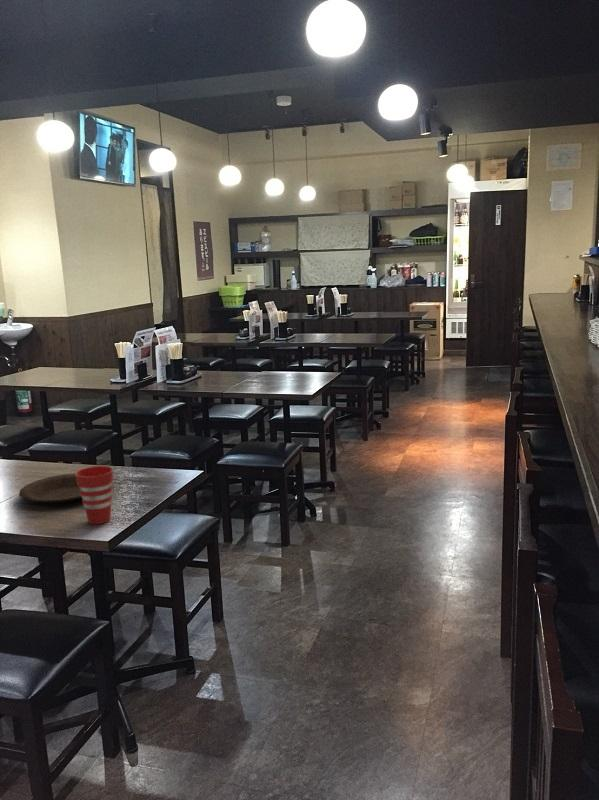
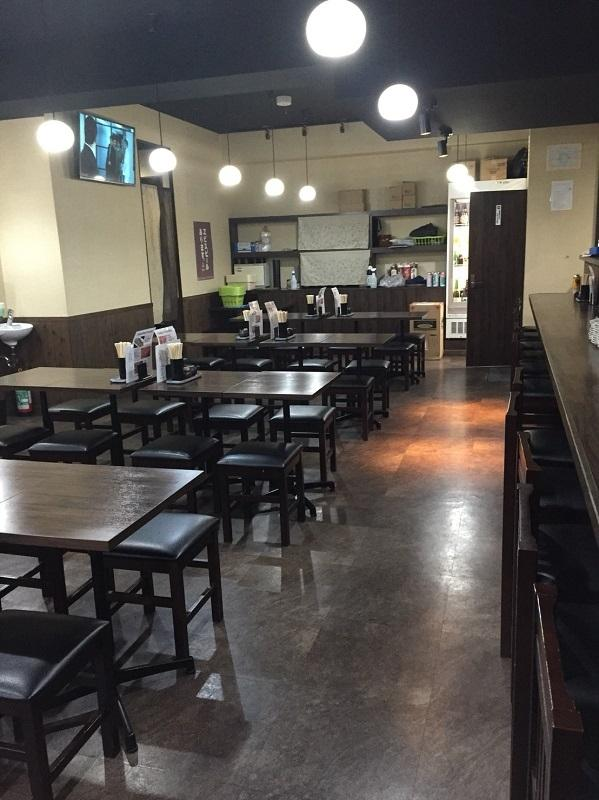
- cup (96, 495)
- plate (64, 490)
